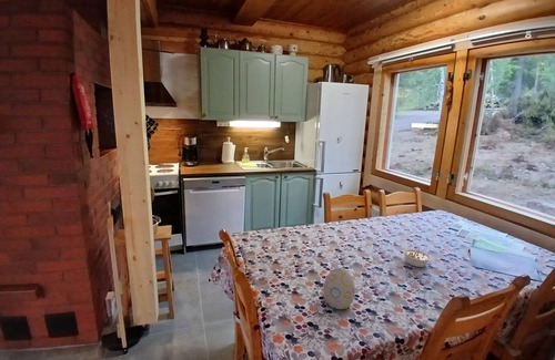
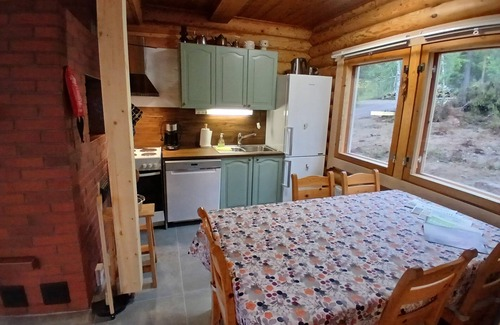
- legume (417, 258)
- decorative egg (339, 286)
